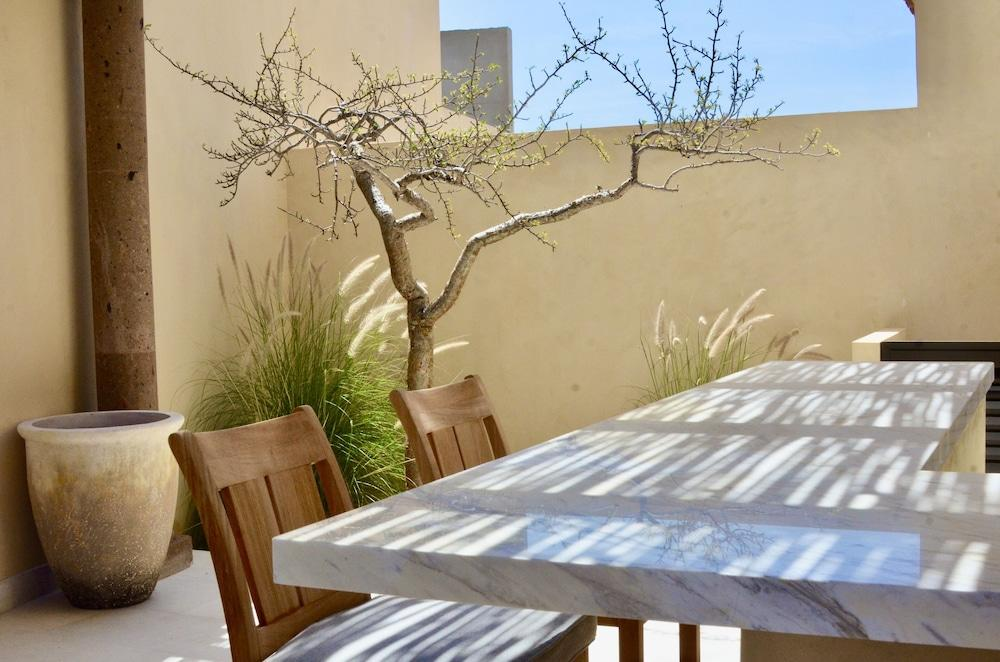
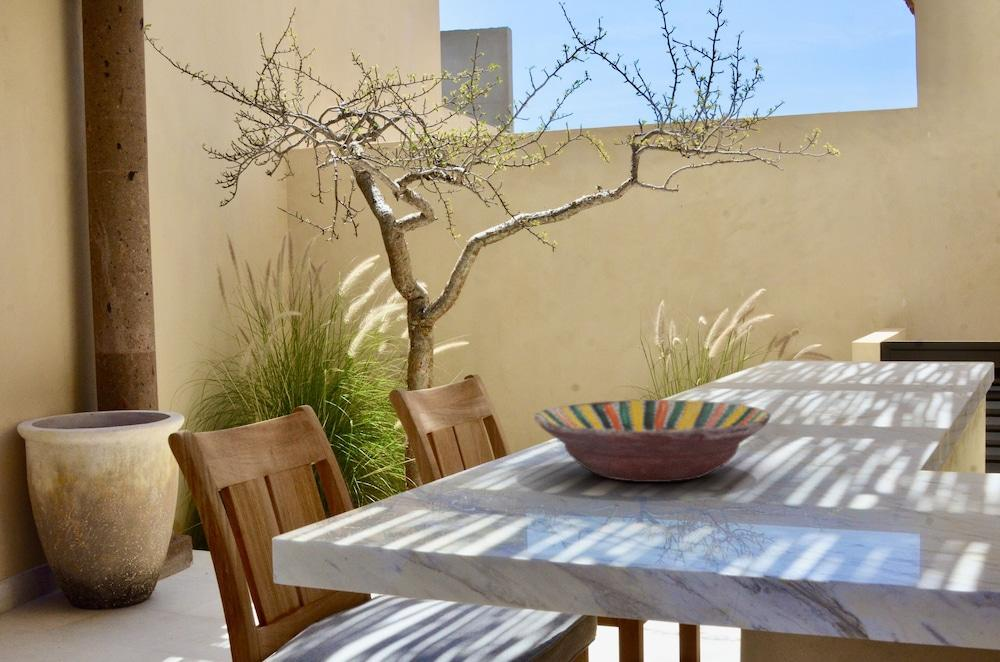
+ serving bowl (651, 442)
